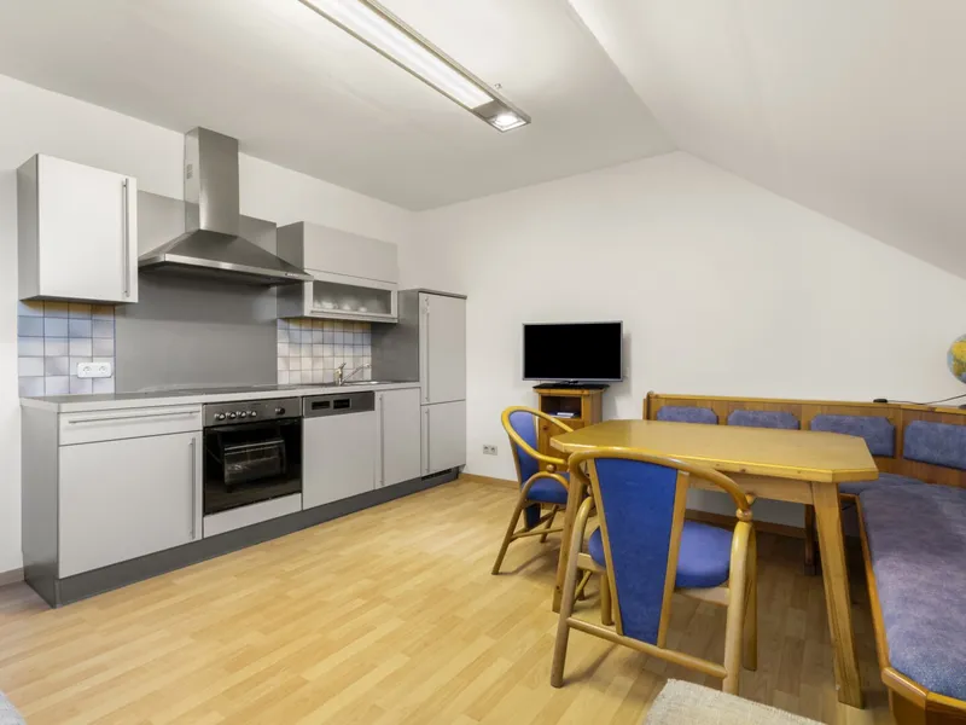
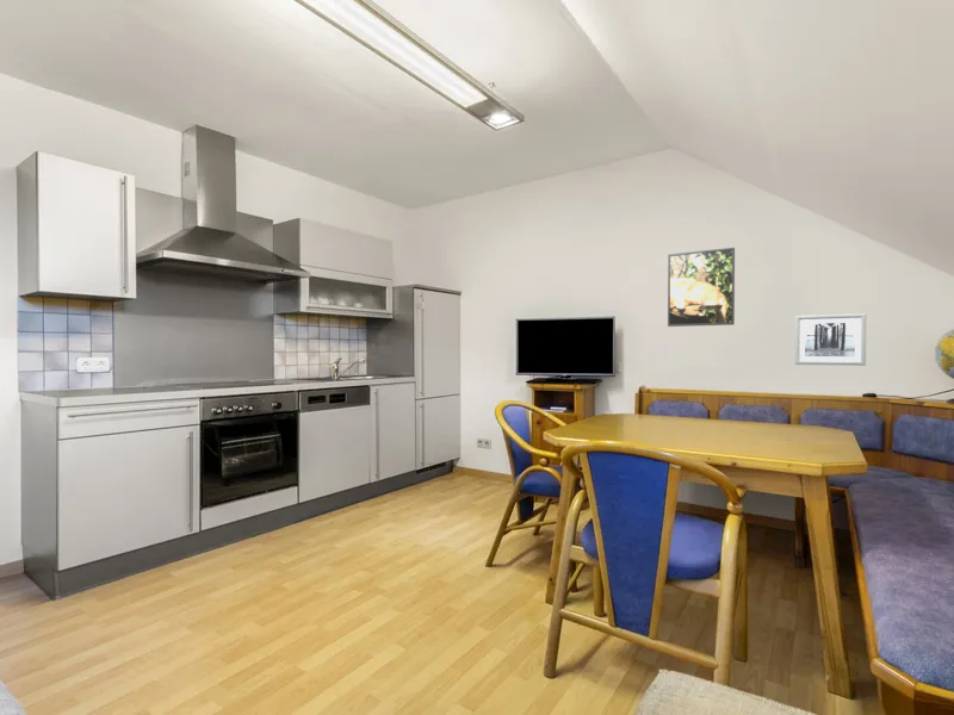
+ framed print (700, 288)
+ wall art (829, 340)
